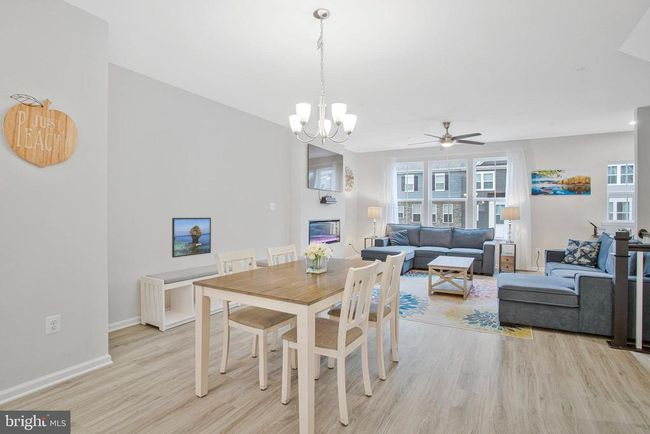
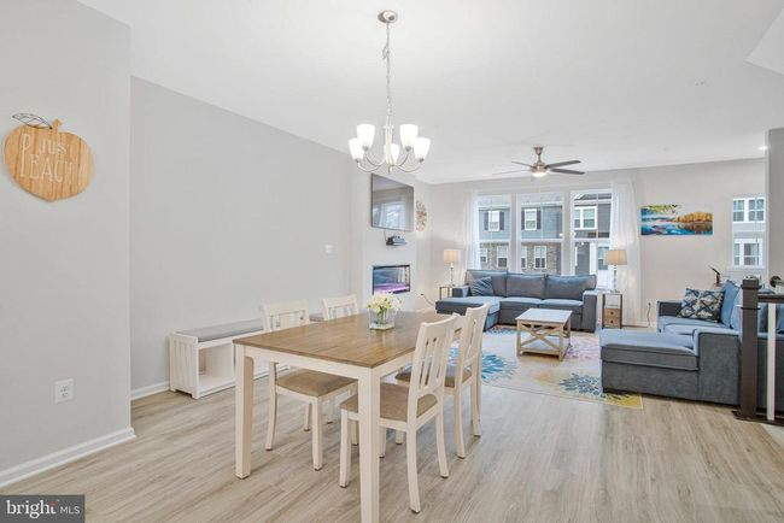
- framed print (192, 236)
